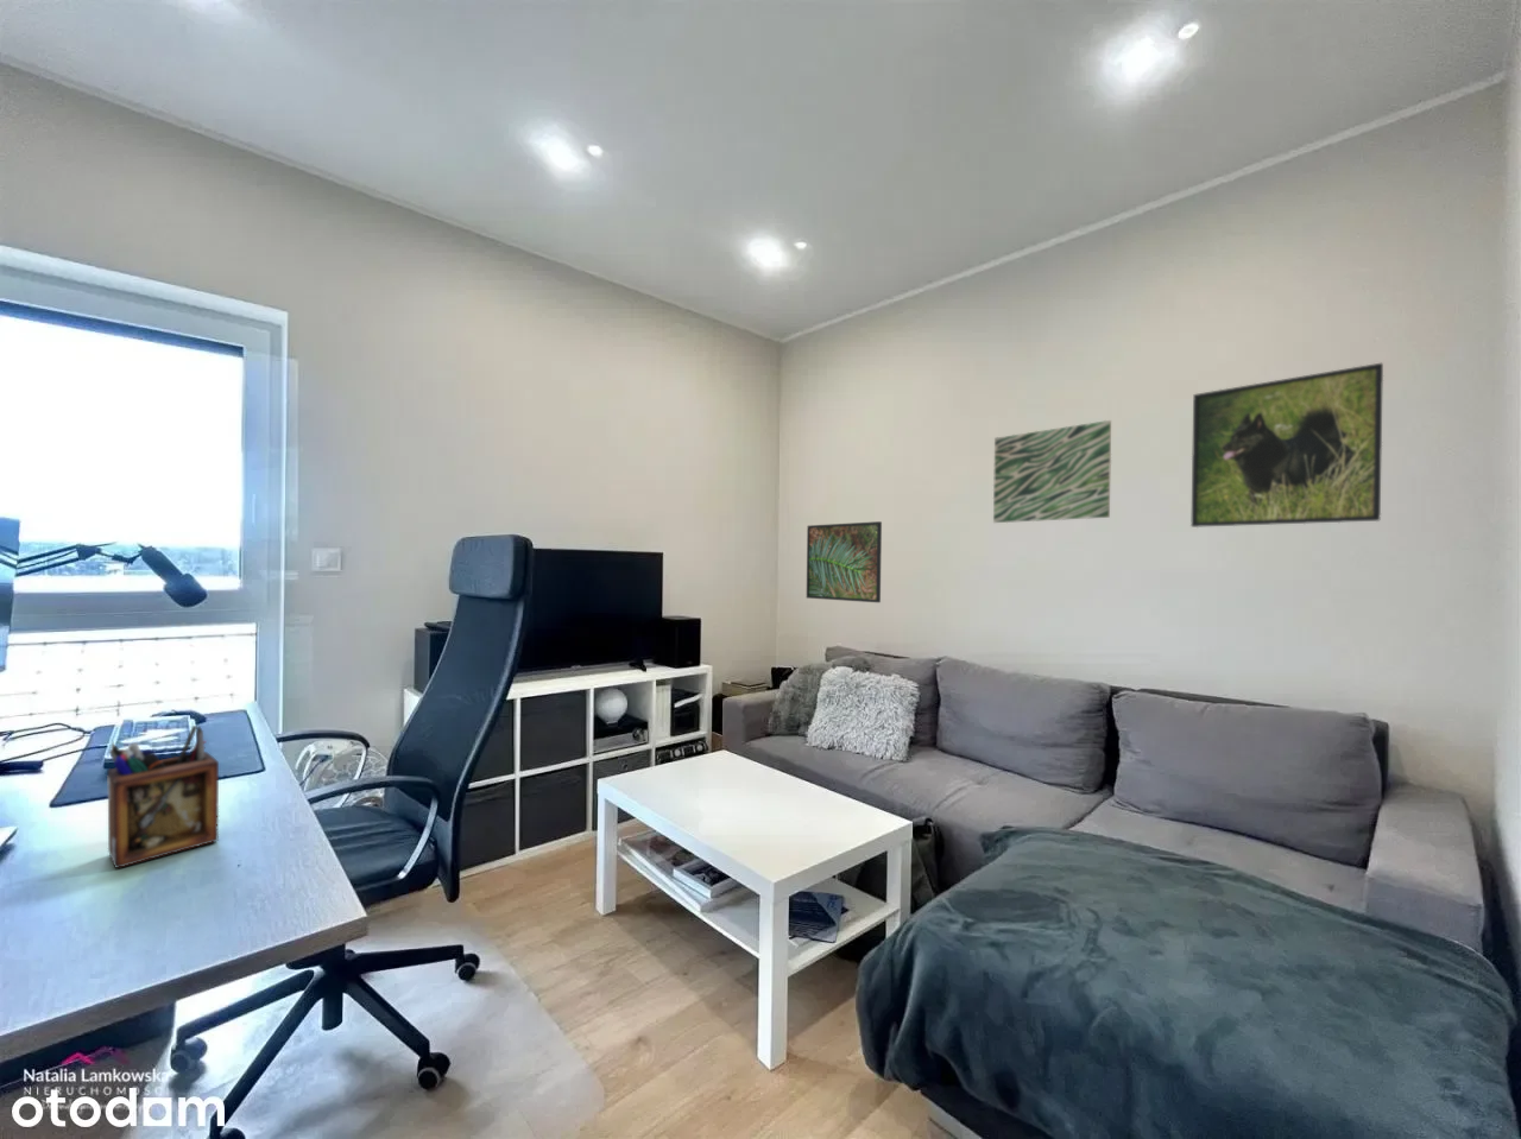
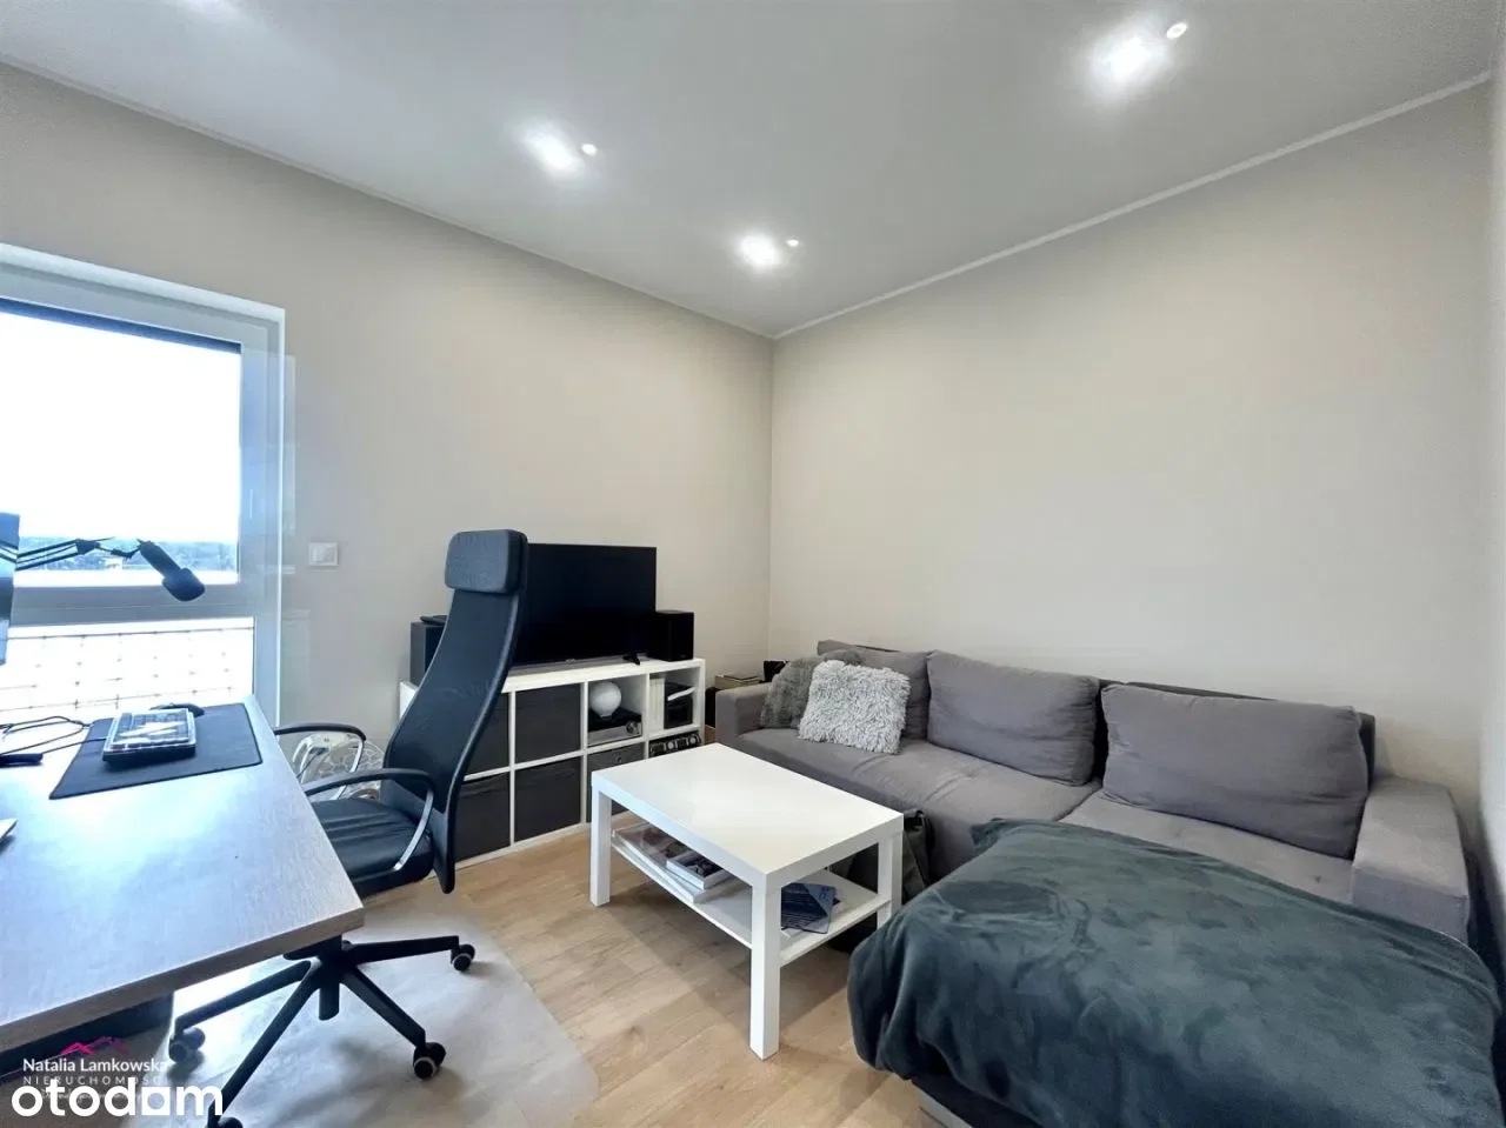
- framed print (841, 562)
- wall art (1048, 475)
- desk organizer (164, 790)
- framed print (1278, 451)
